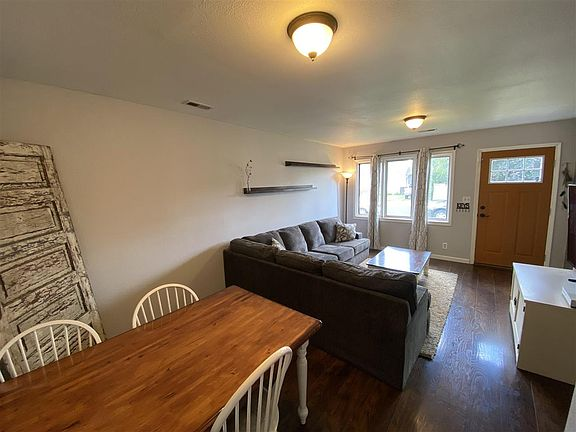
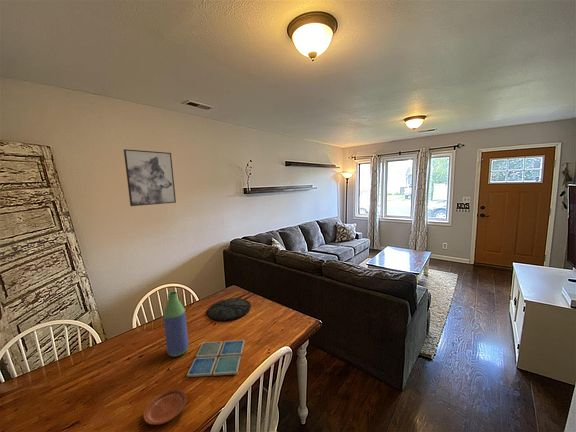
+ plate (166, 408)
+ plate (229, 306)
+ wall art (151, 178)
+ drink coaster (217, 356)
+ bottle (175, 323)
